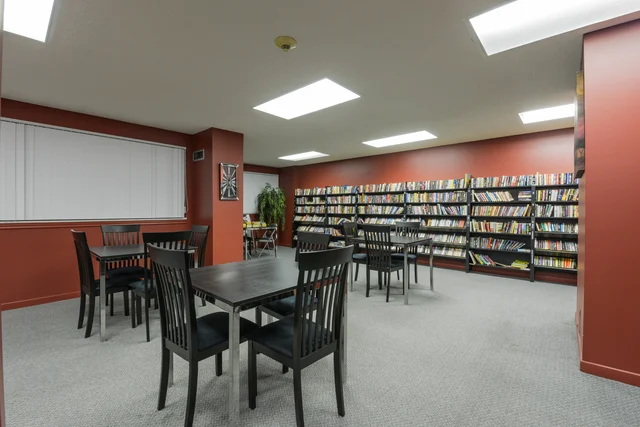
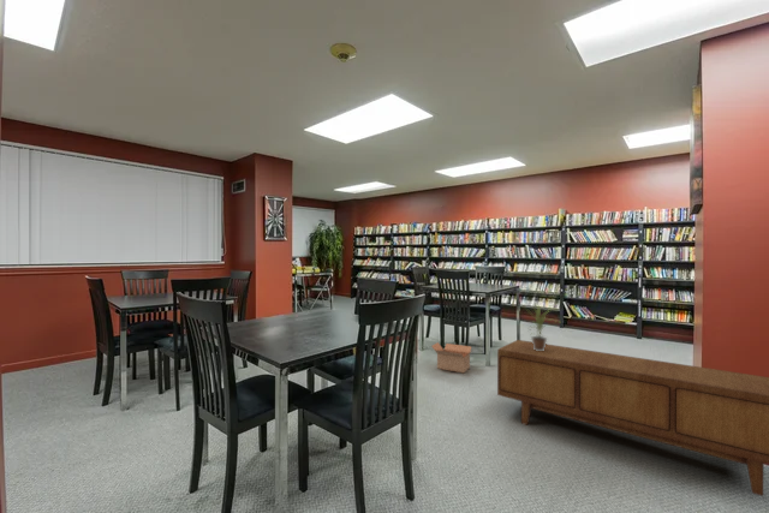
+ cardboard box (453, 357)
+ sideboard (626, 401)
+ potted plant (538, 326)
